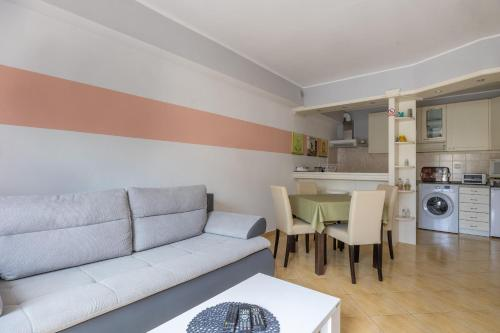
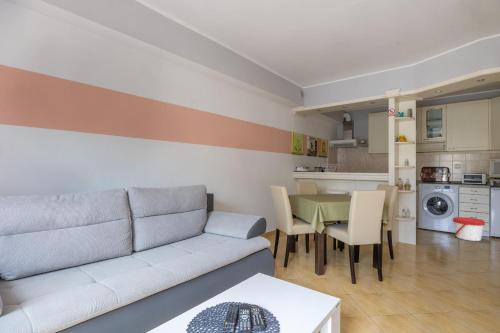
+ bucket (468, 228)
